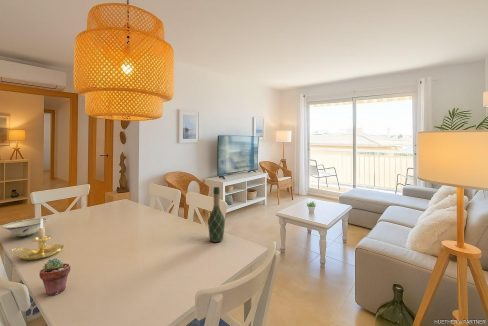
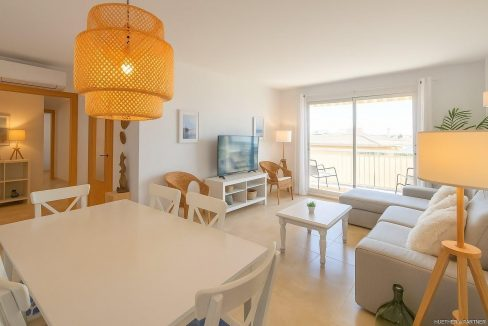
- potted succulent (55, 274)
- bowl (26, 228)
- candle holder (38, 237)
- wine bottle (216, 213)
